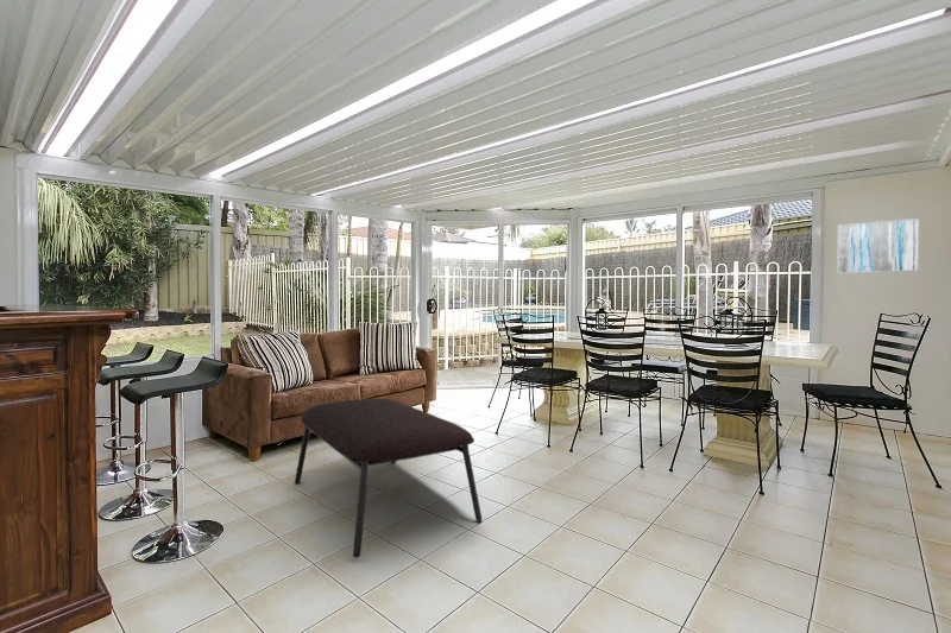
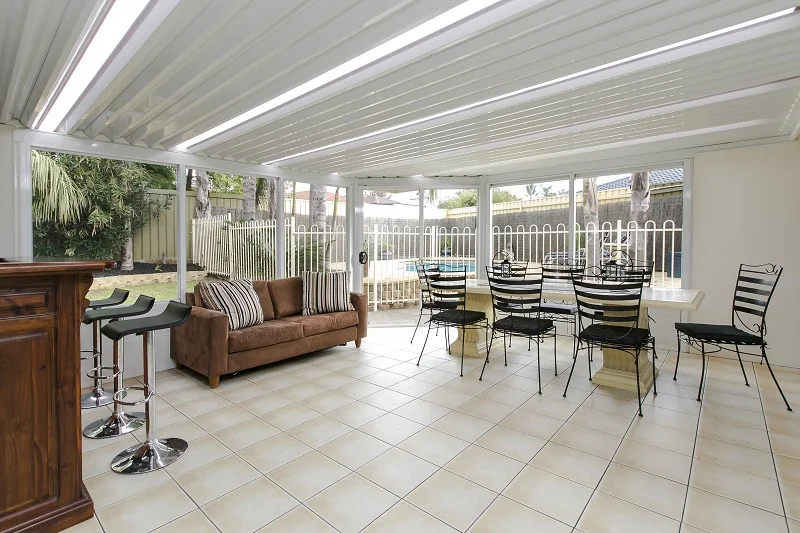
- wall art (876, 247)
- coffee table (379, 456)
